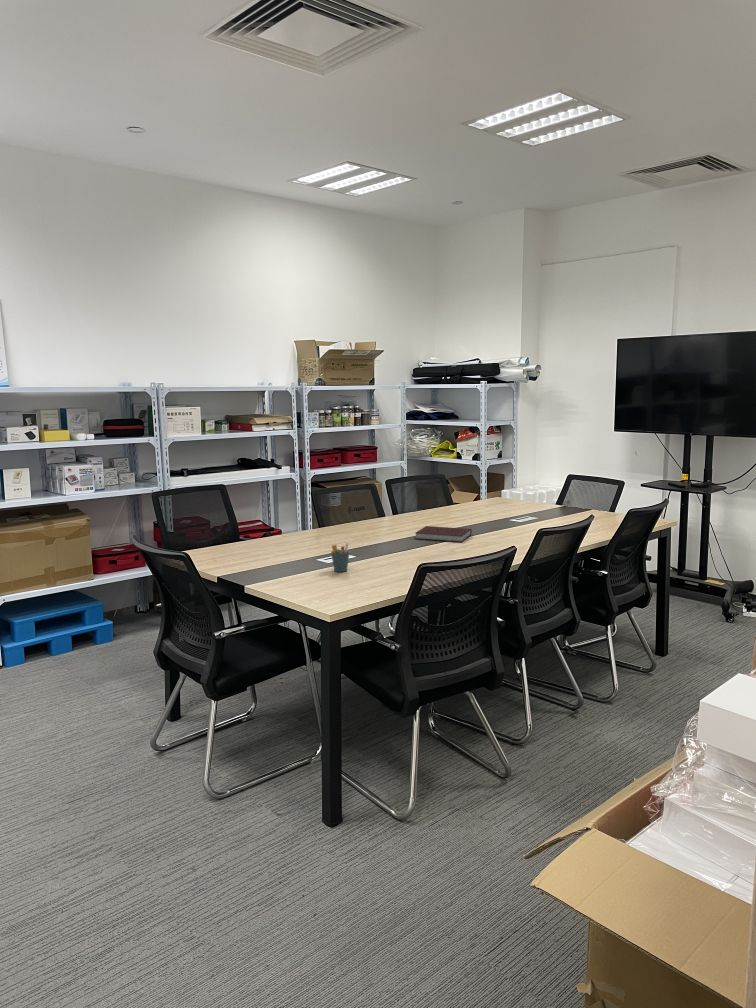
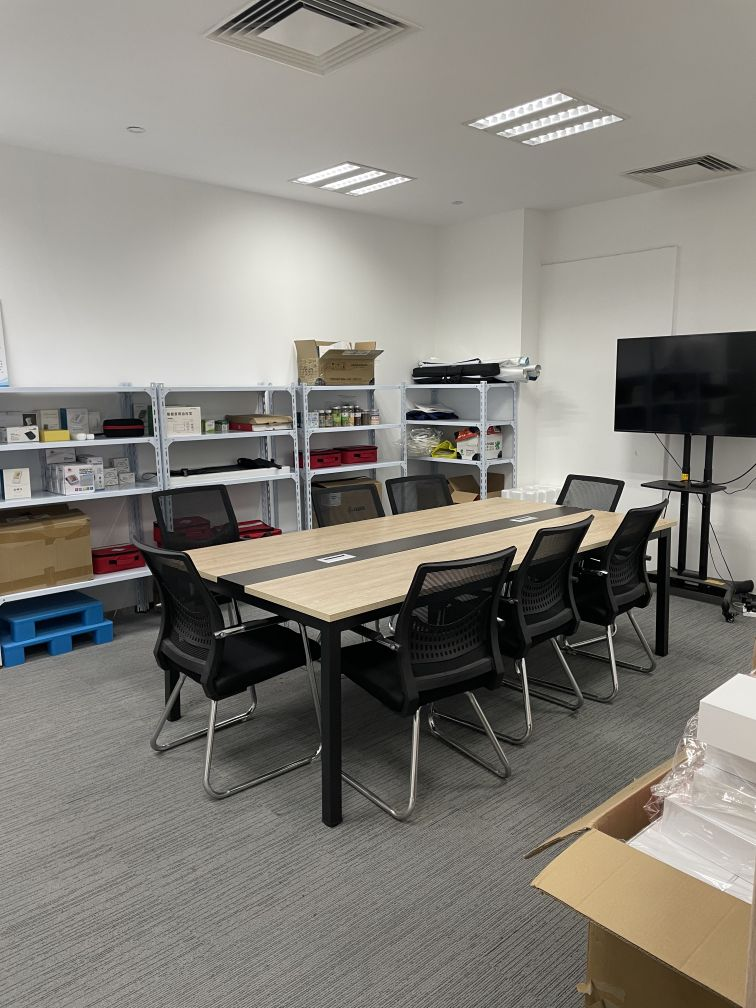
- pen holder (340, 556)
- notebook (443, 533)
